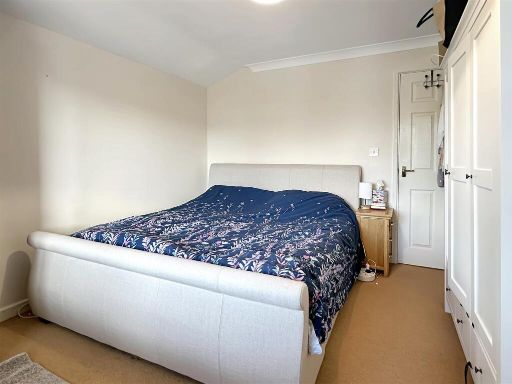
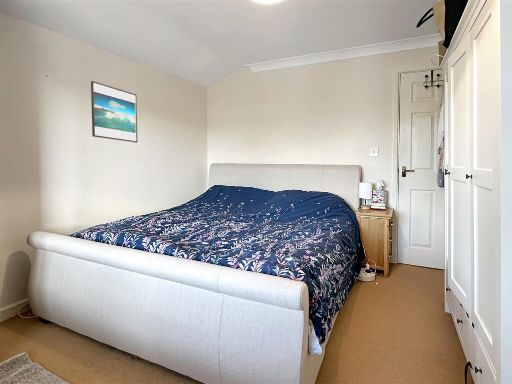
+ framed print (115, 114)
